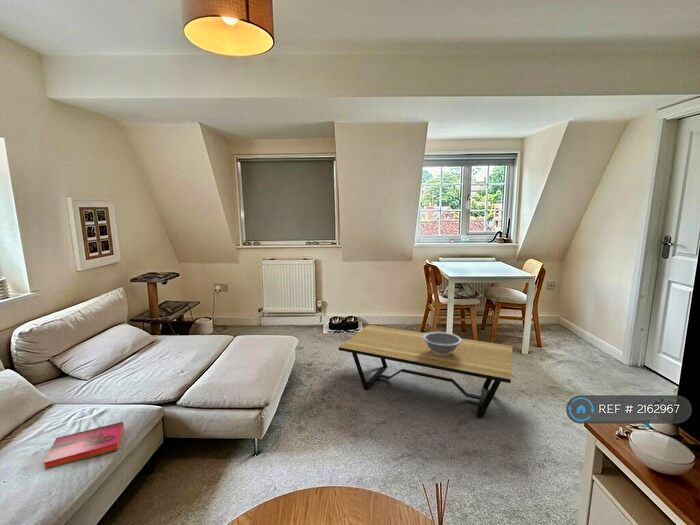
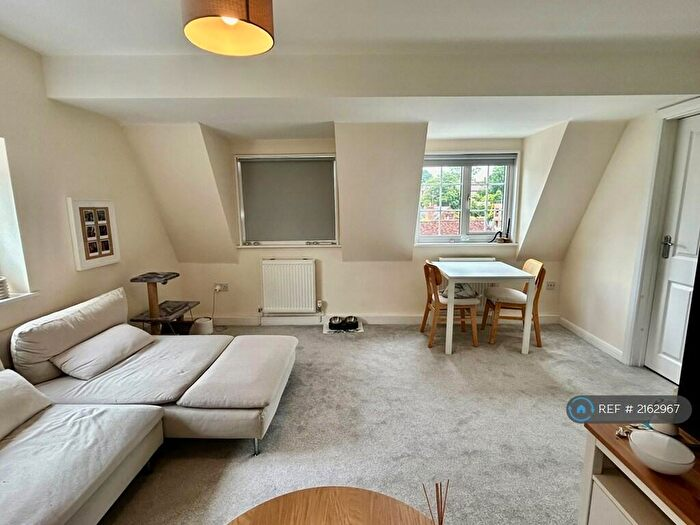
- coffee table (424, 366)
- decorative bowl (441, 345)
- hardback book (87, 443)
